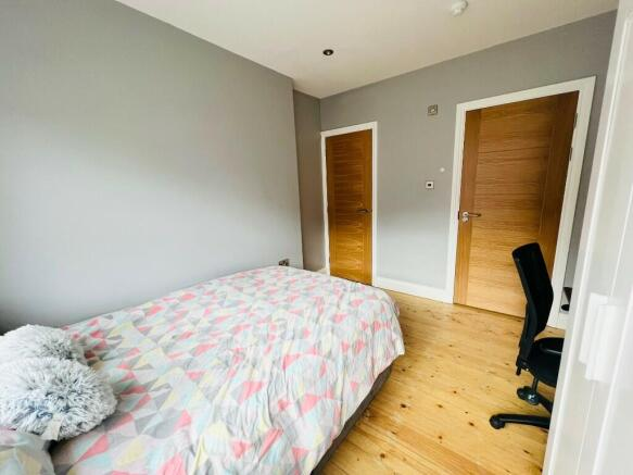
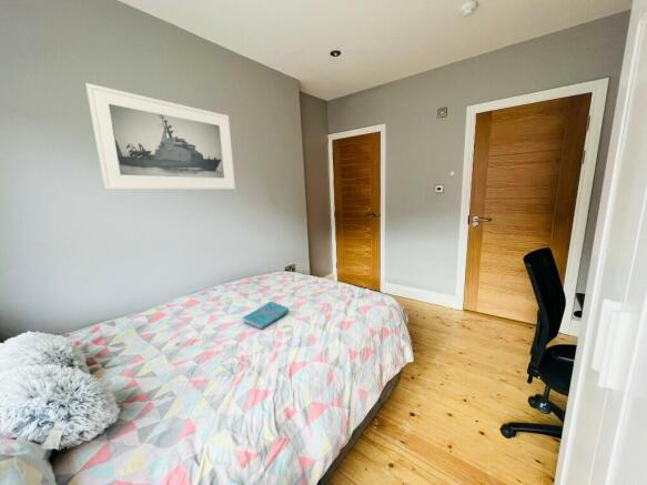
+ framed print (175, 146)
+ cover (266, 314)
